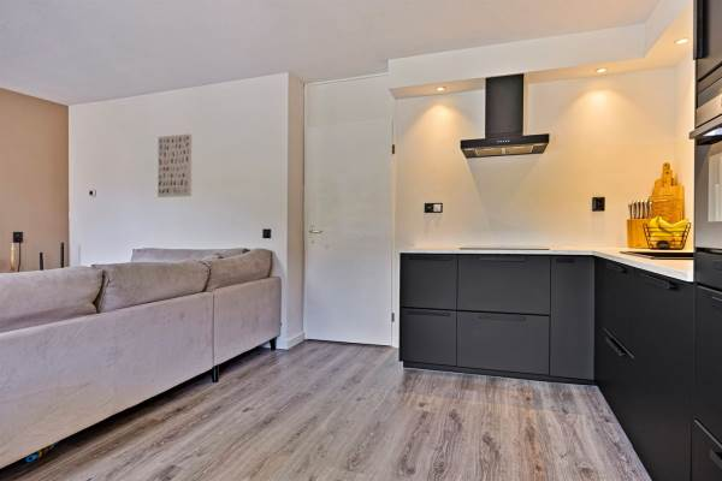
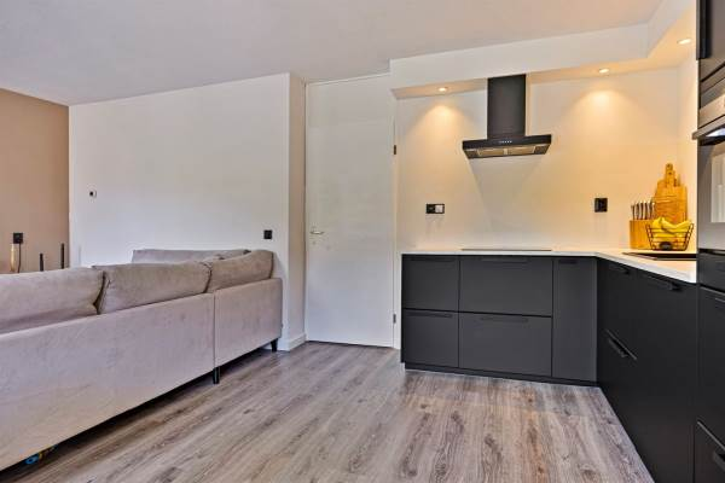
- wall art (174, 166)
